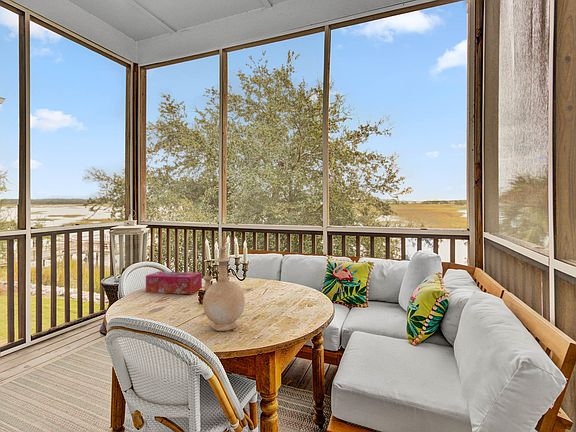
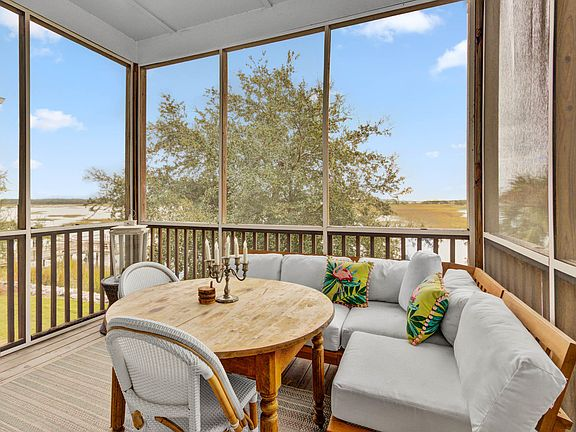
- tissue box (174, 282)
- vase (223, 287)
